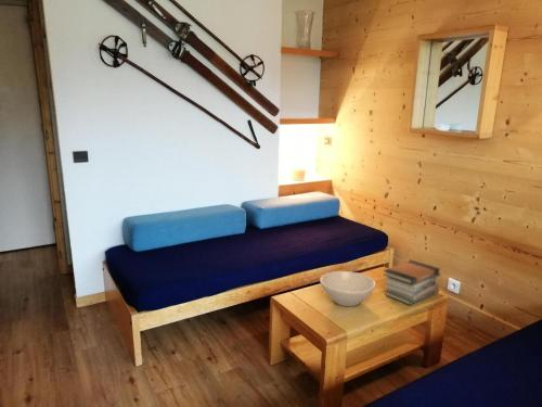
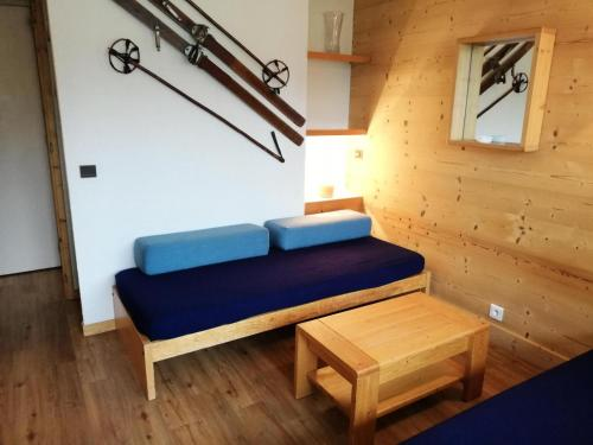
- book stack (411, 281)
- bowl (347, 291)
